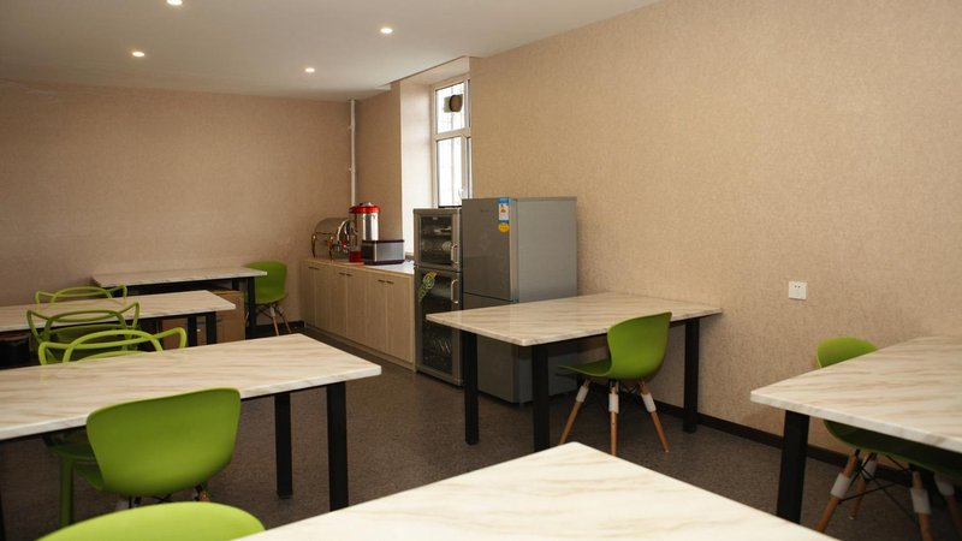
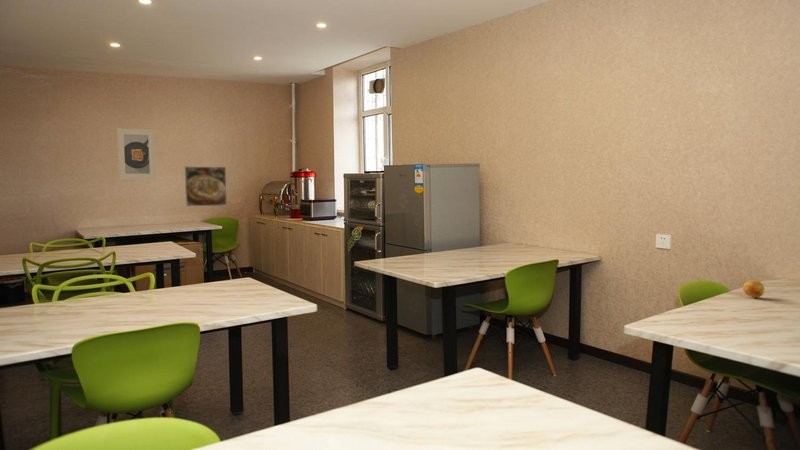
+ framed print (206, 186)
+ fruit (753, 289)
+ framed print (136, 154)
